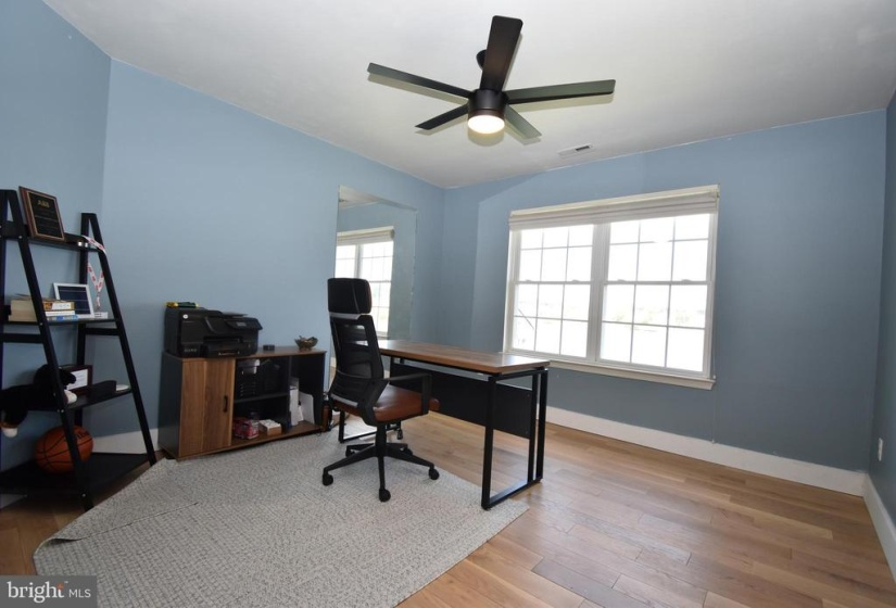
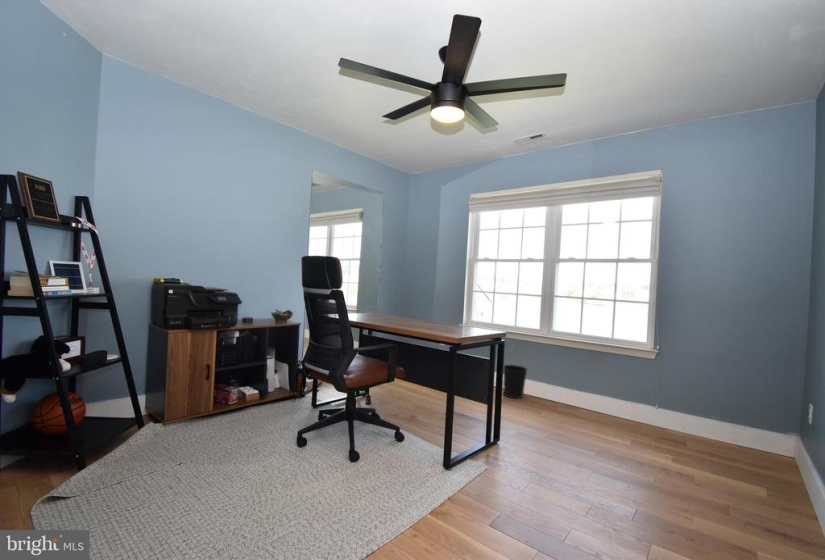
+ wastebasket (514, 381)
